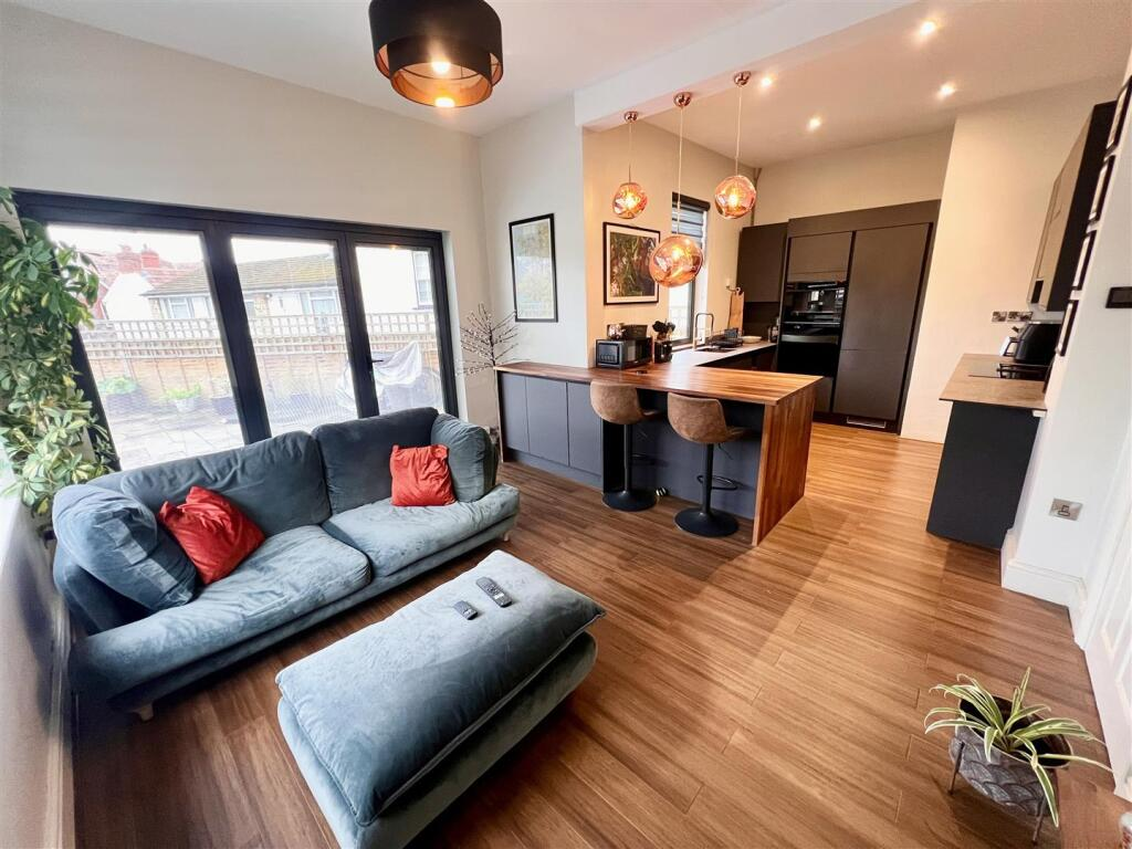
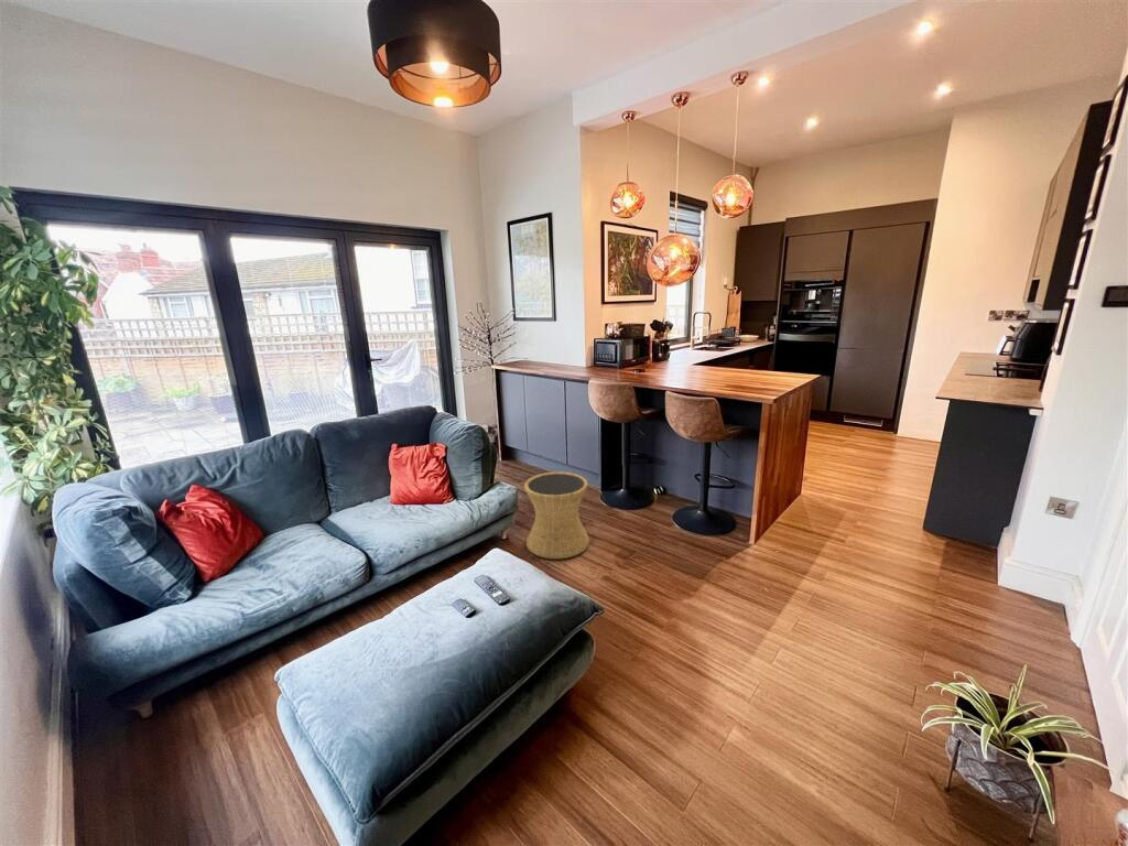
+ side table (556, 512)
